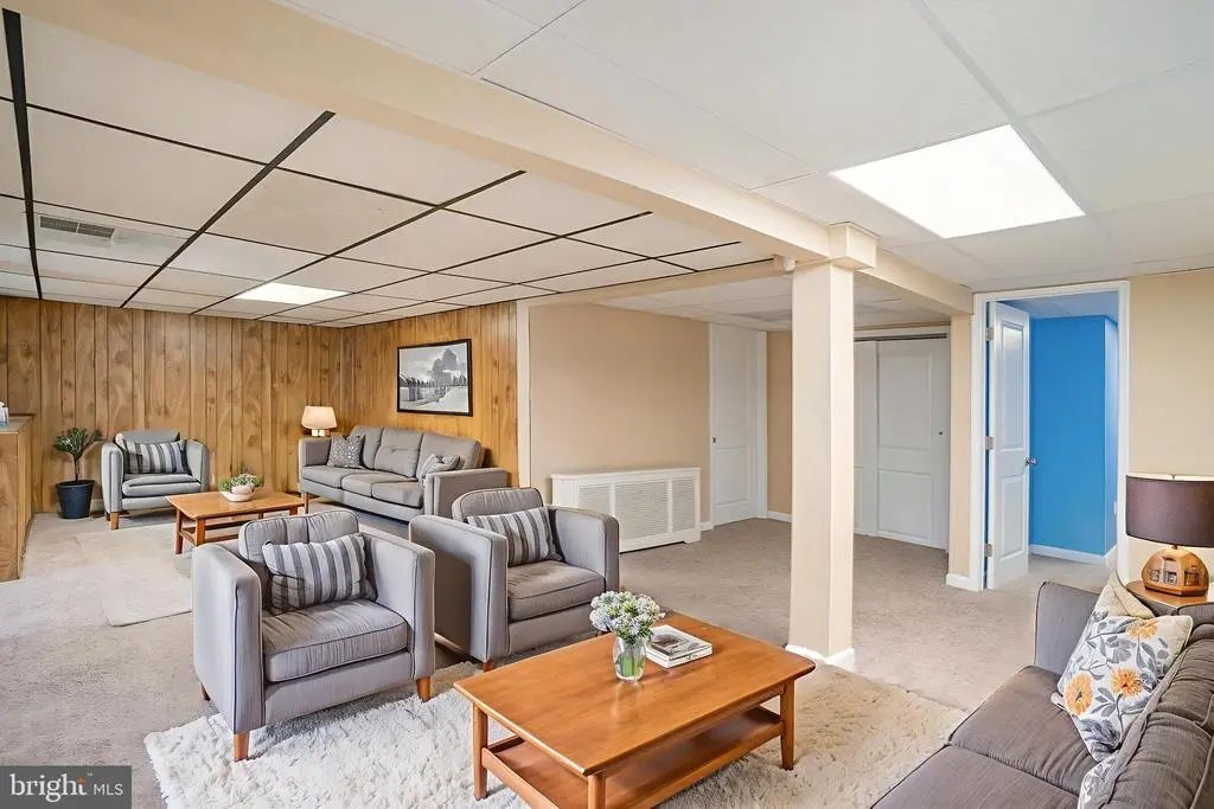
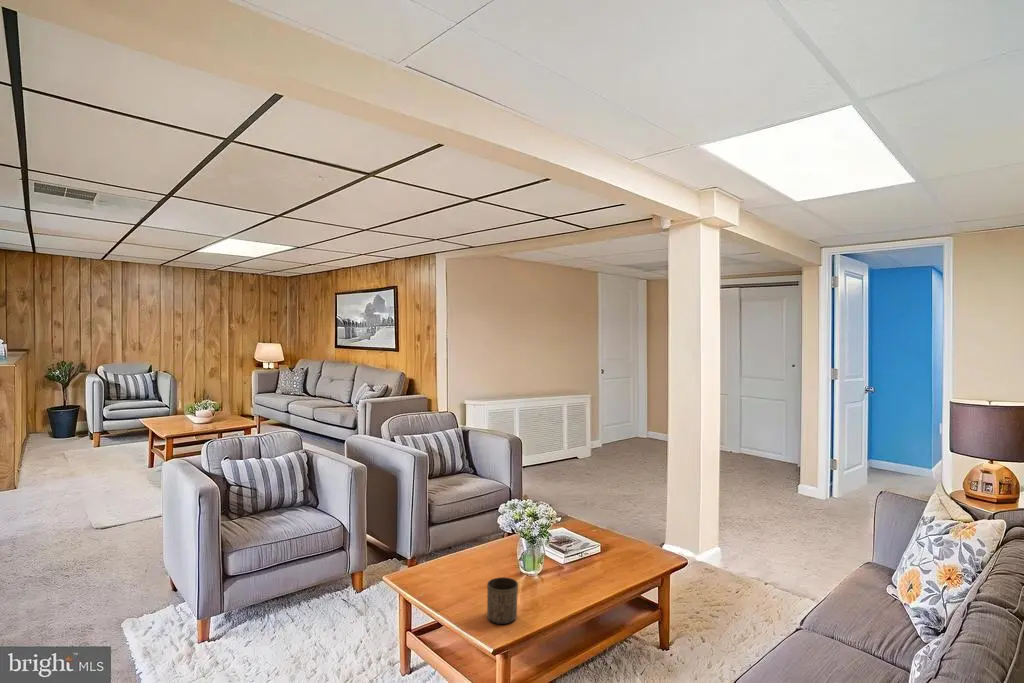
+ cup (502, 600)
